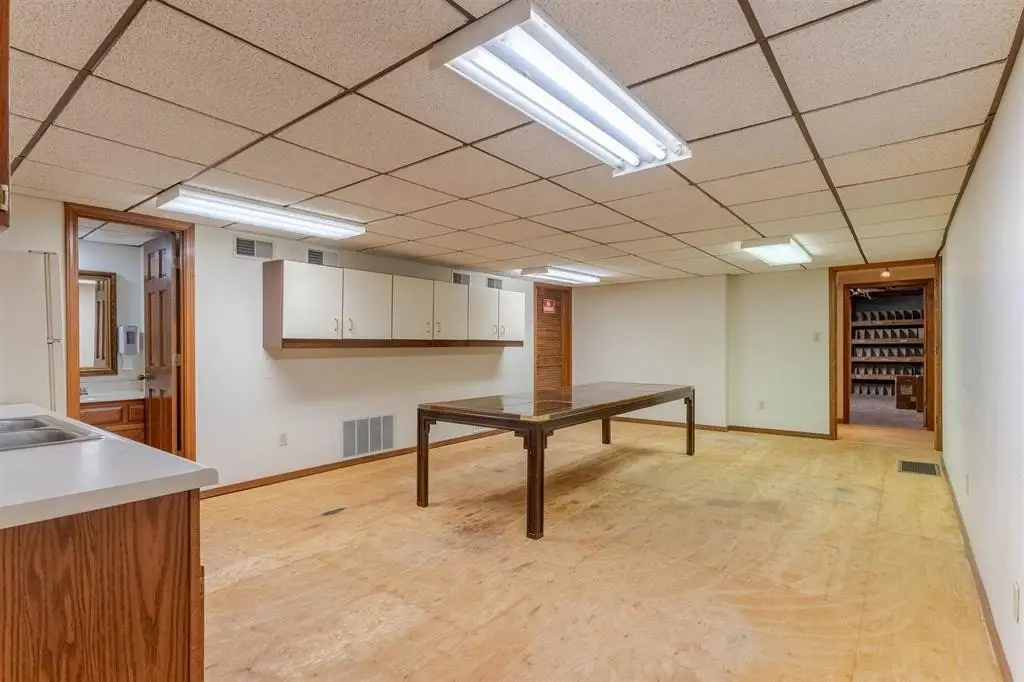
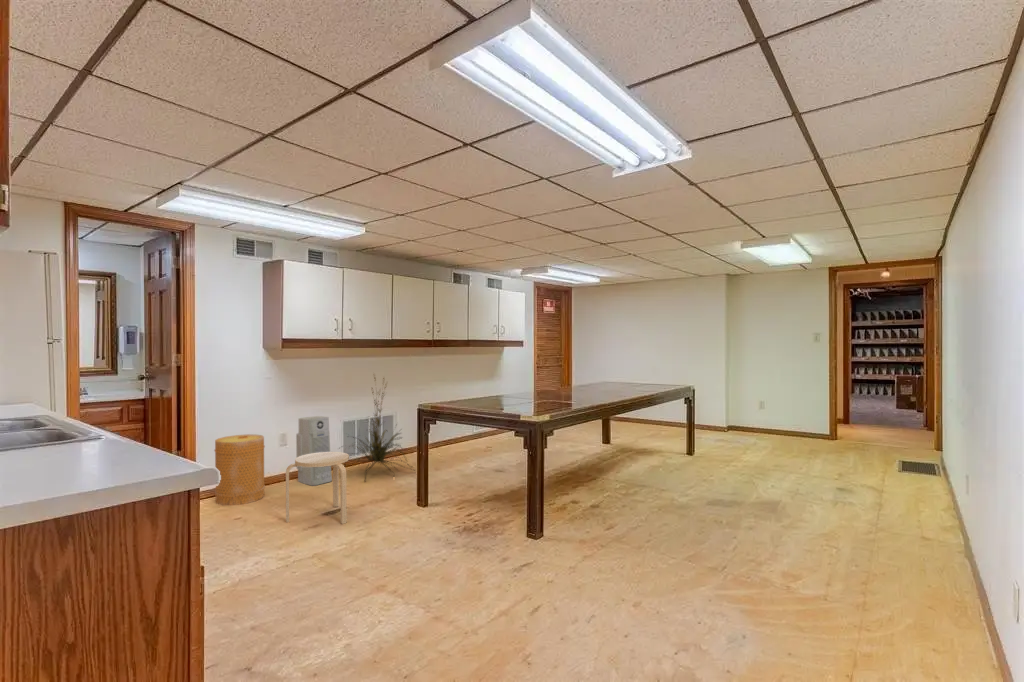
+ basket (240, 468)
+ stool (333, 485)
+ air purifier (313, 449)
+ indoor plant (374, 421)
